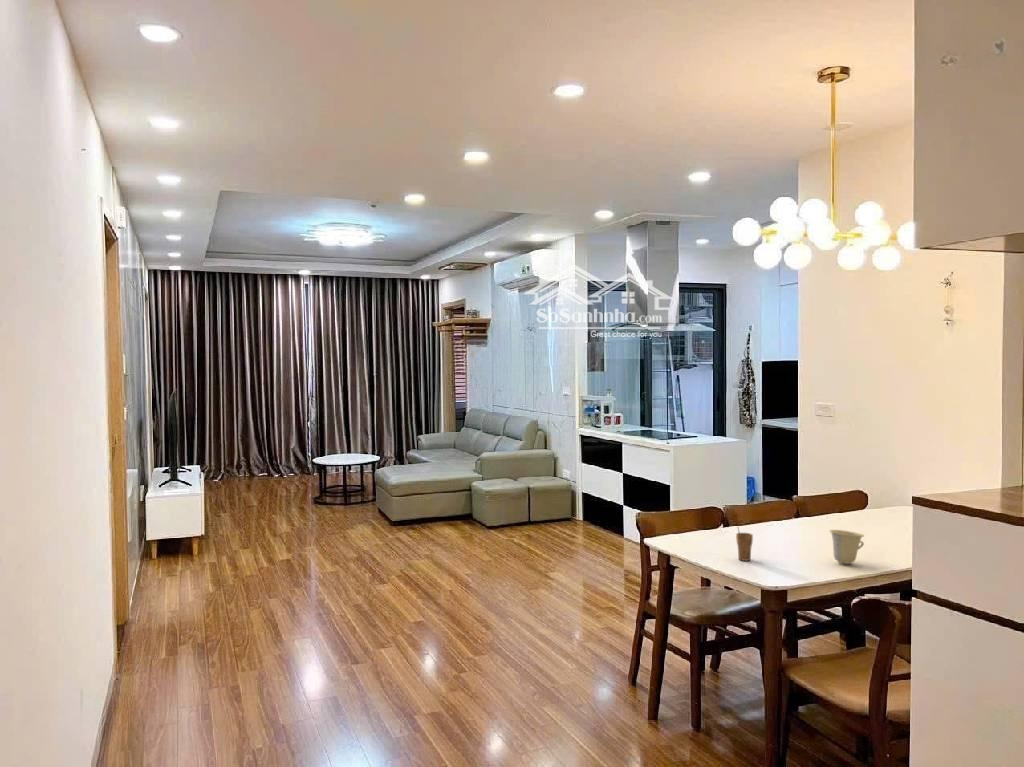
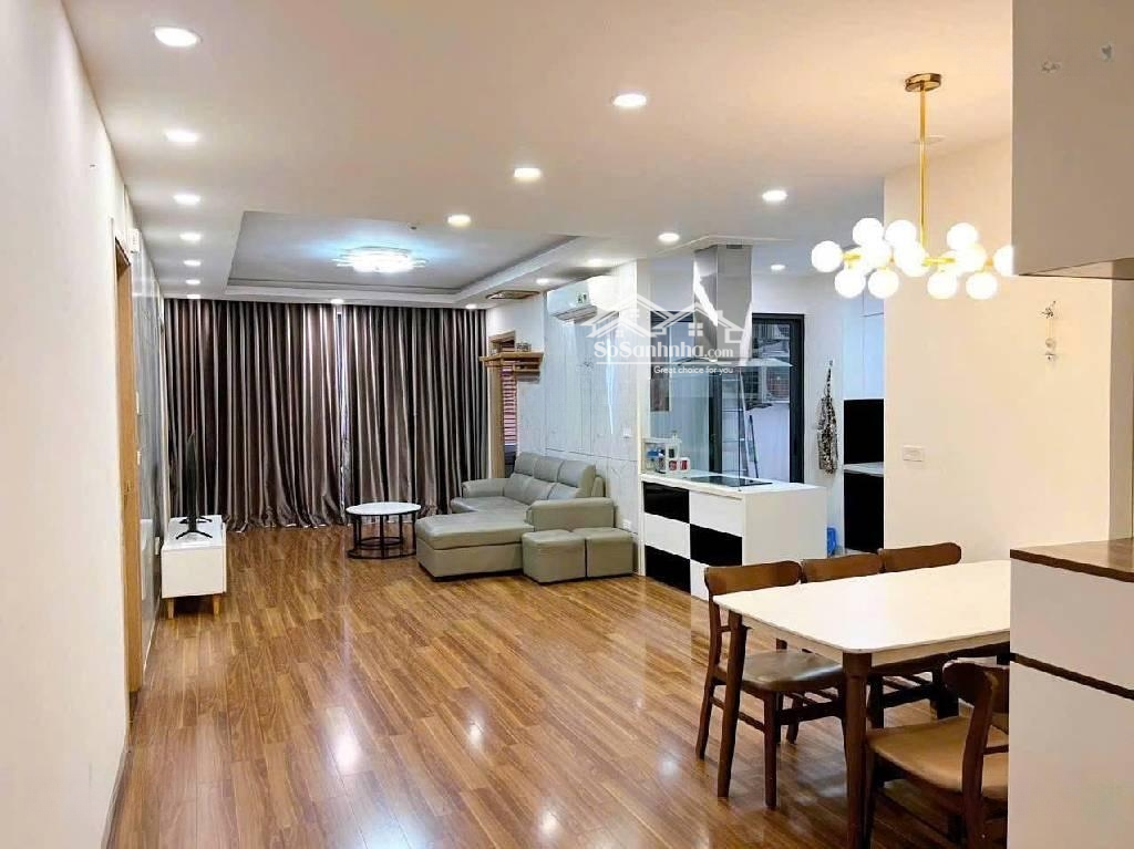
- cup (846, 546)
- cup (744, 543)
